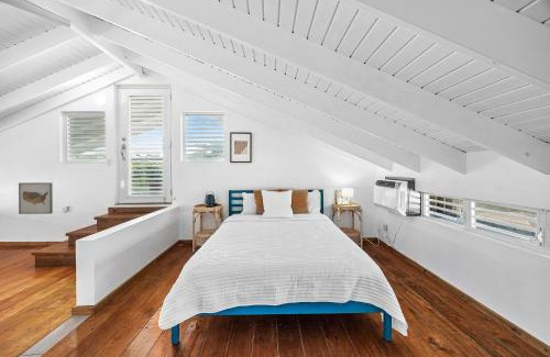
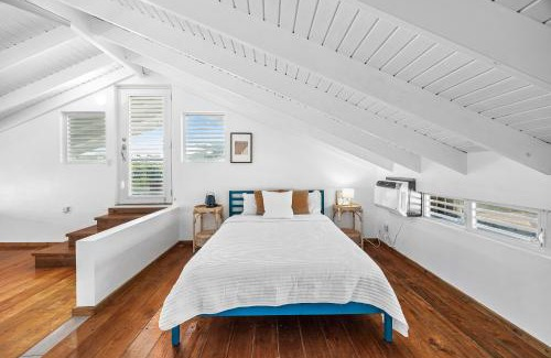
- wall art (35, 198)
